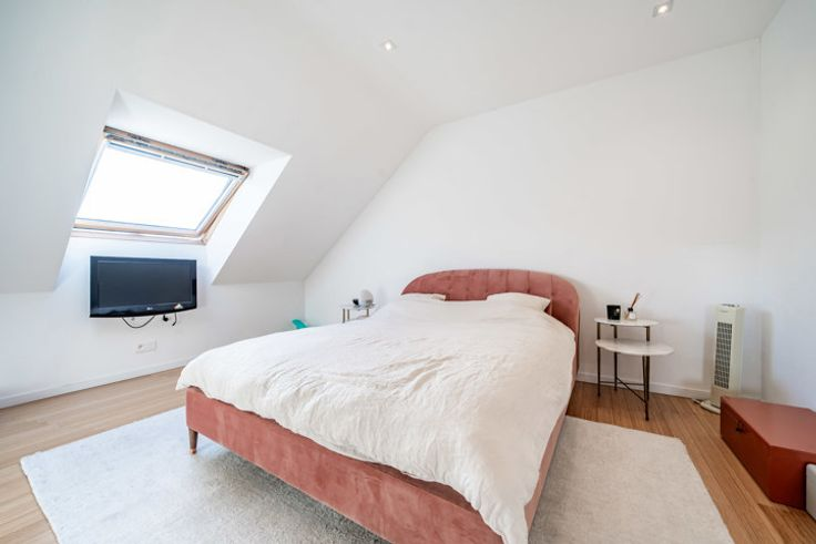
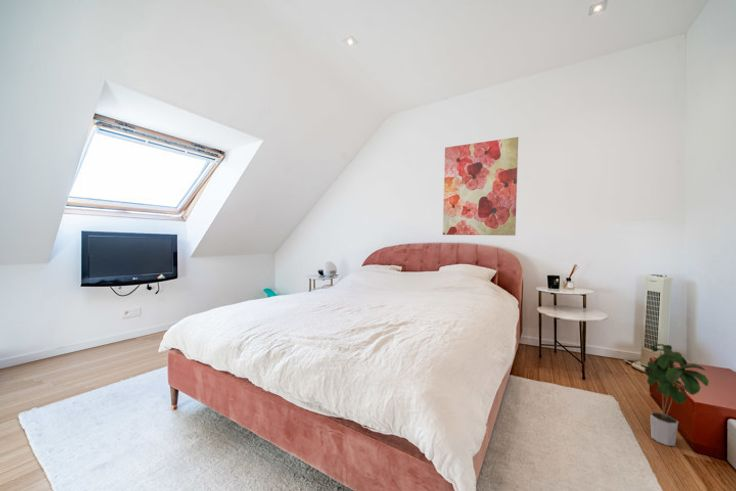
+ potted plant (668, 394)
+ wall art (478, 189)
